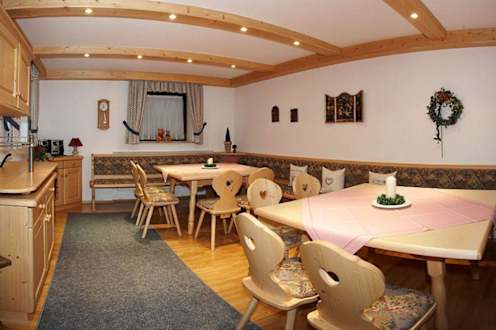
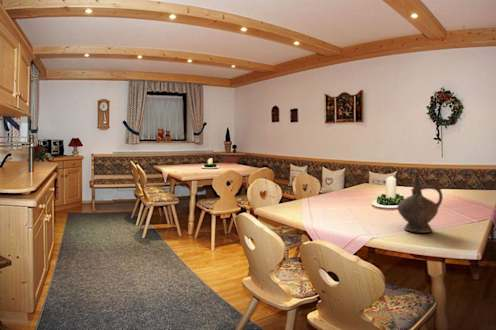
+ ceremonial vessel (419, 201)
